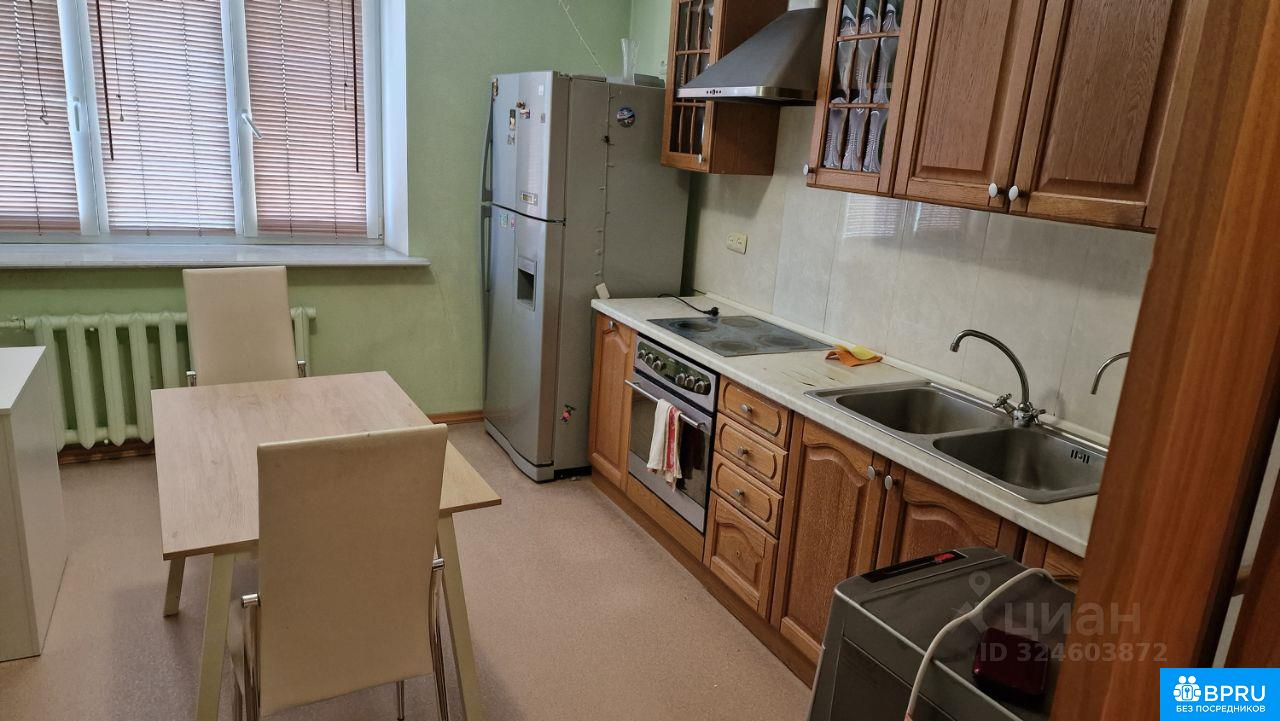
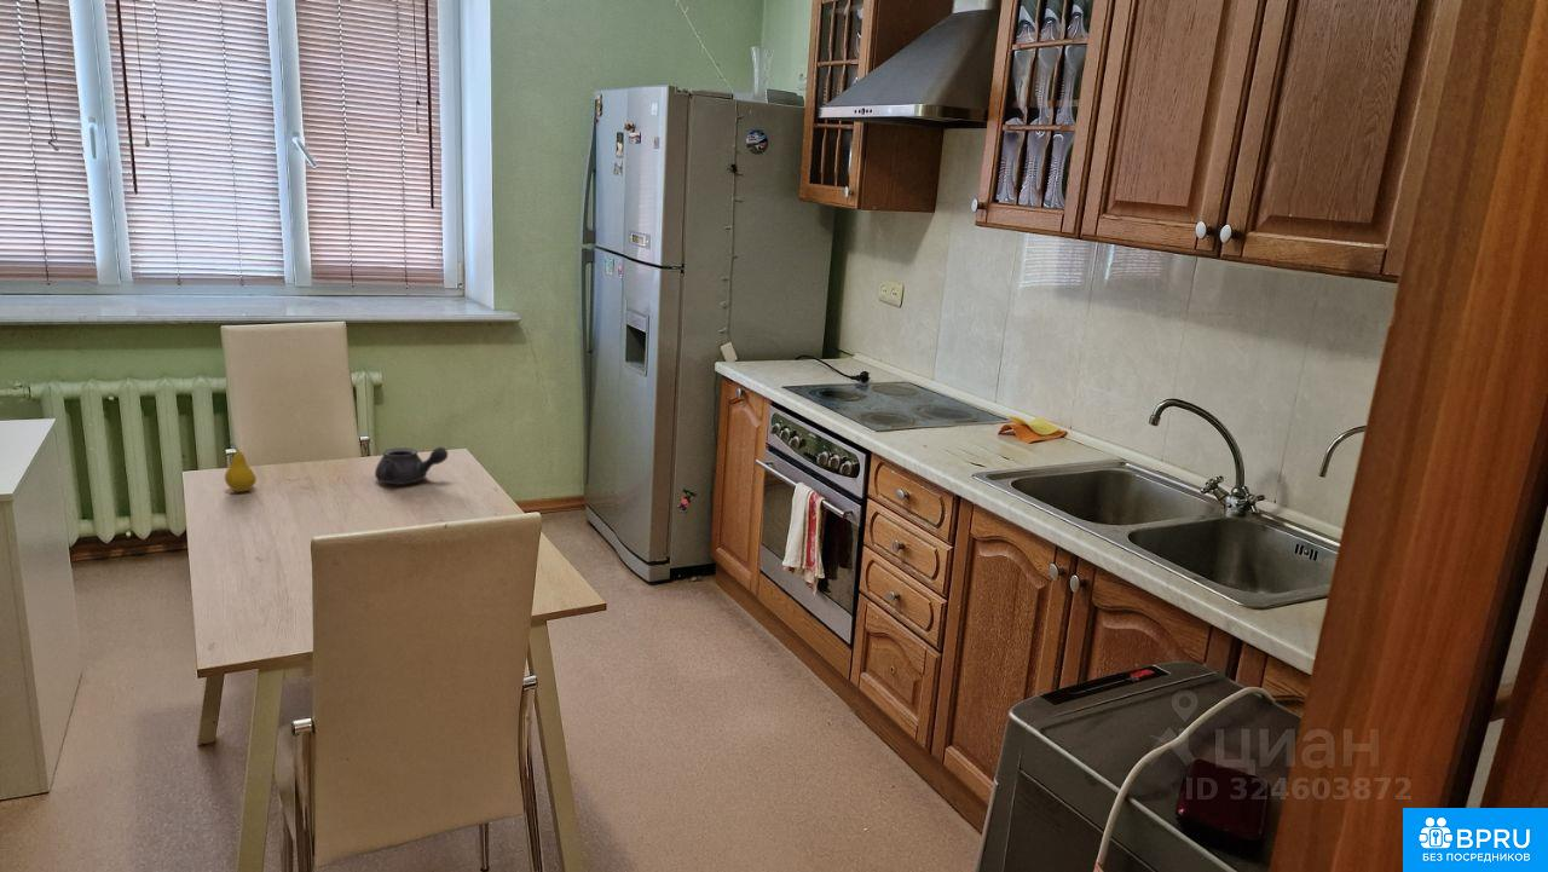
+ fruit (239, 466)
+ teapot (411, 463)
